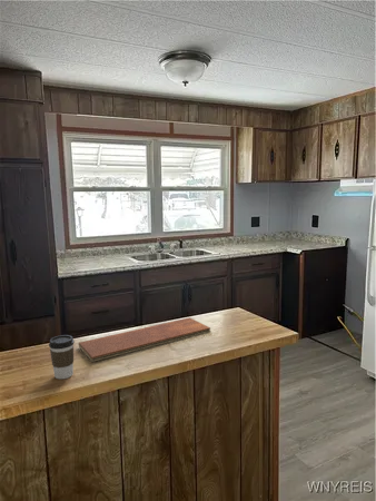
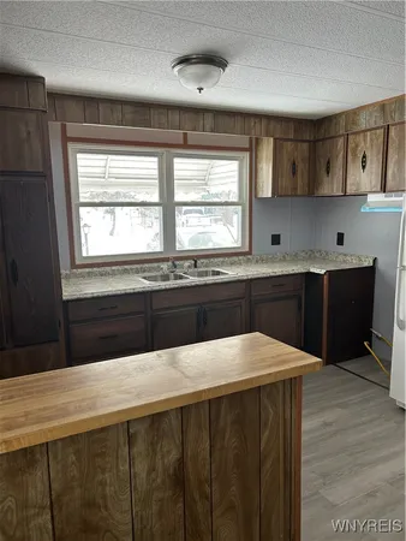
- chopping board (147, 336)
- coffee cup (62, 356)
